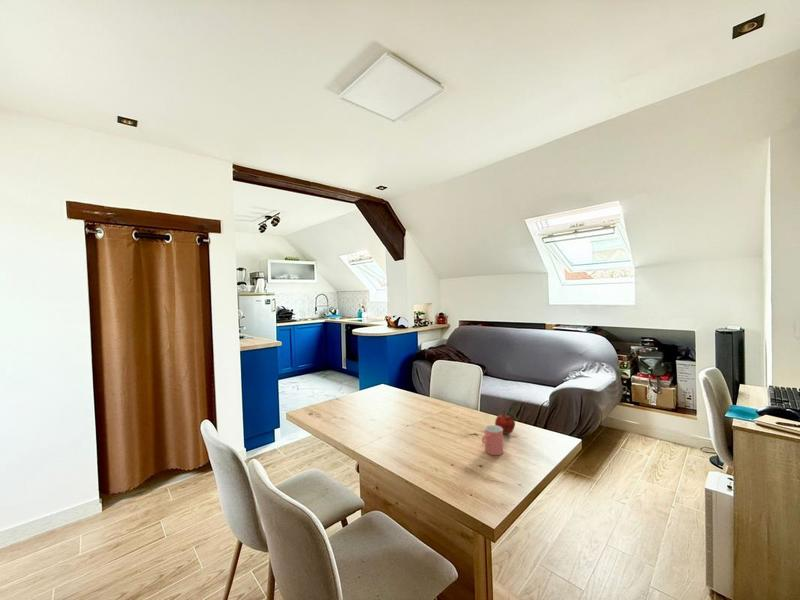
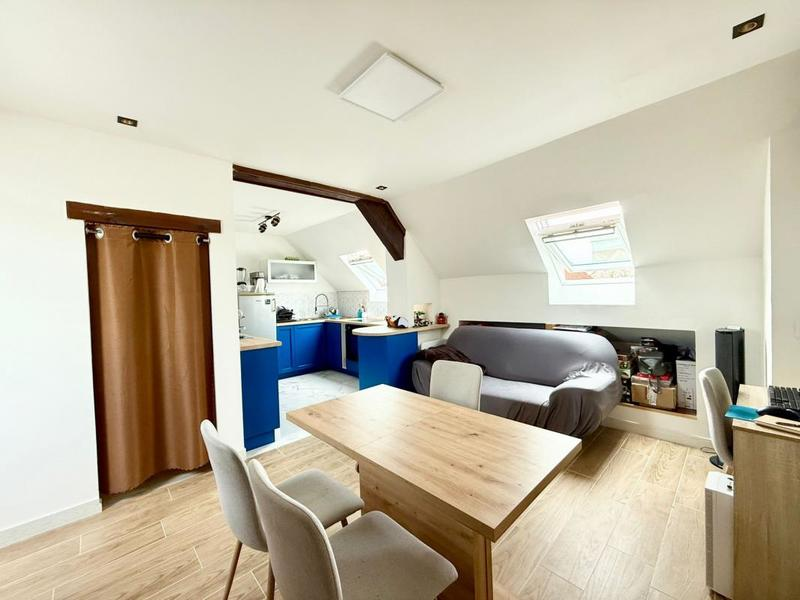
- cup (491, 441)
- fruit (506, 422)
